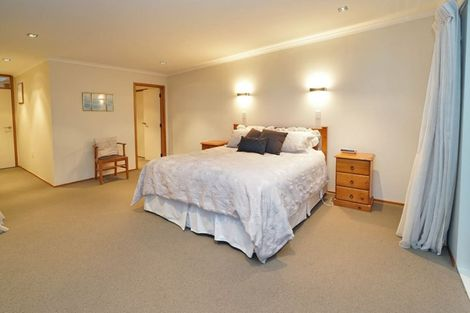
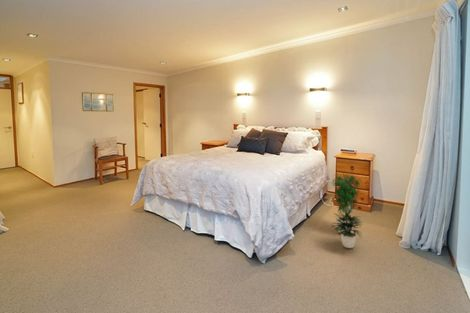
+ potted plant (346, 205)
